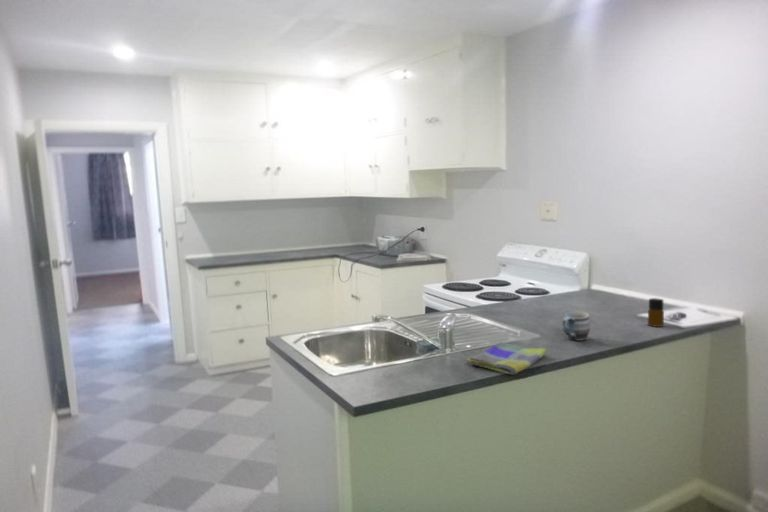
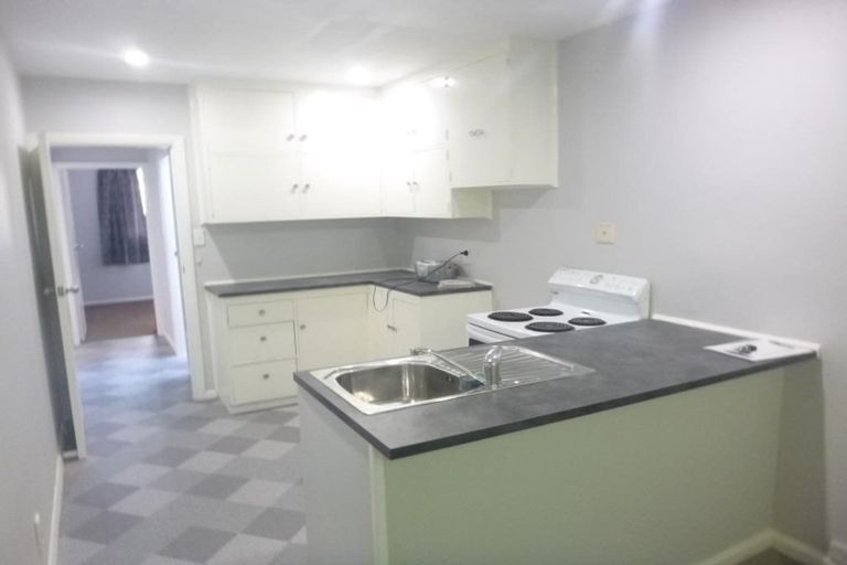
- dish towel (507, 356)
- mug (575, 327)
- bottle (655, 312)
